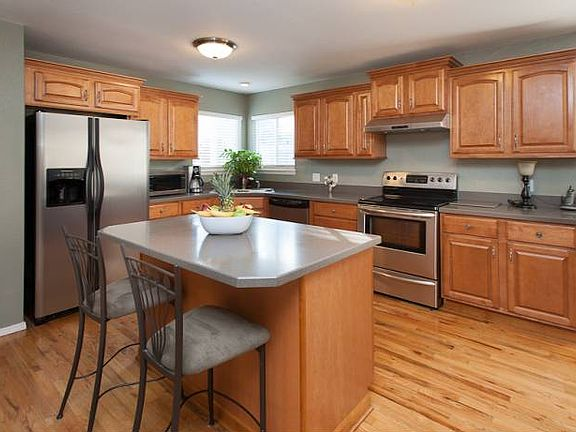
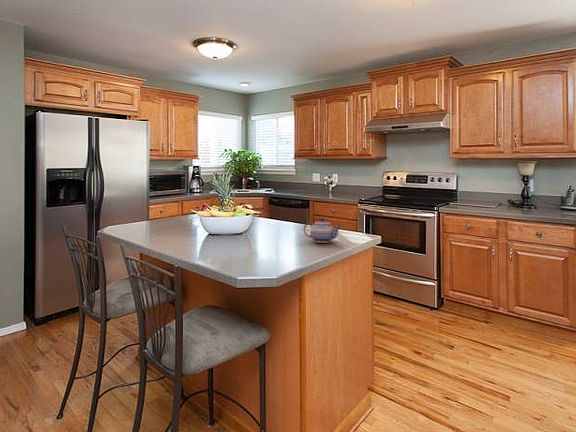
+ teapot (322, 230)
